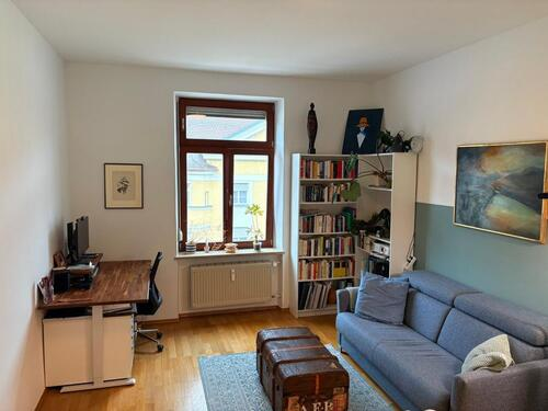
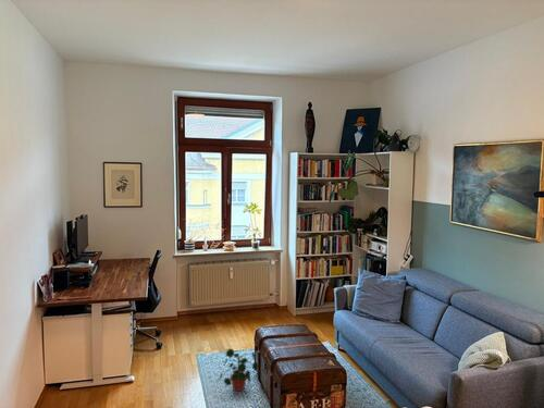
+ potted plant (238, 368)
